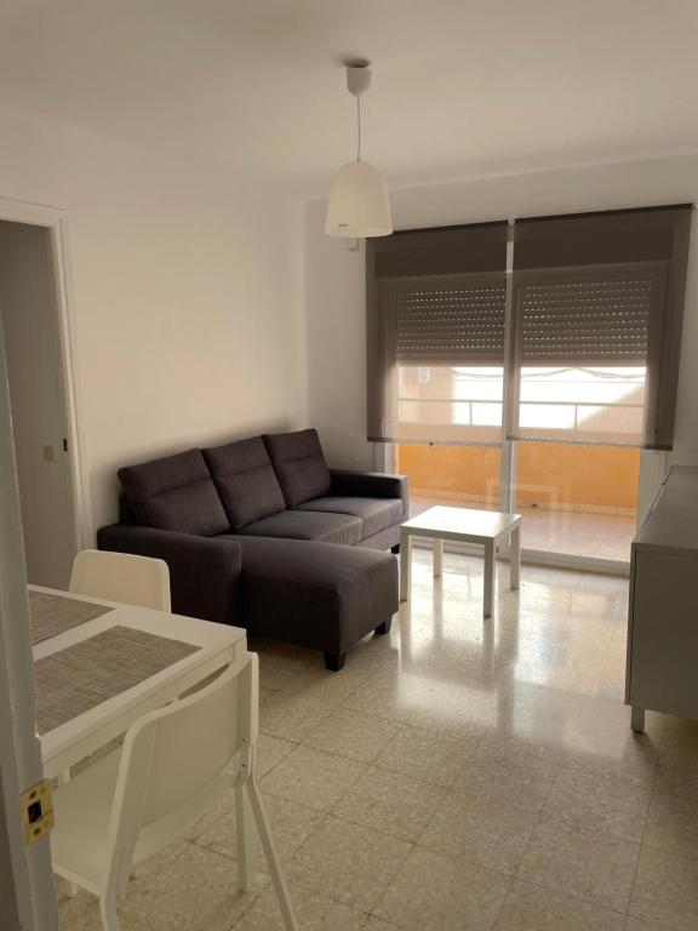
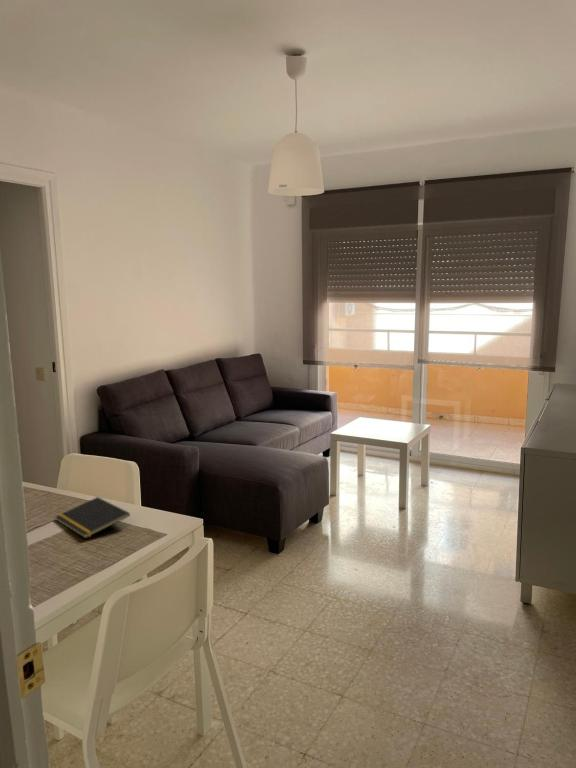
+ notepad (92, 516)
